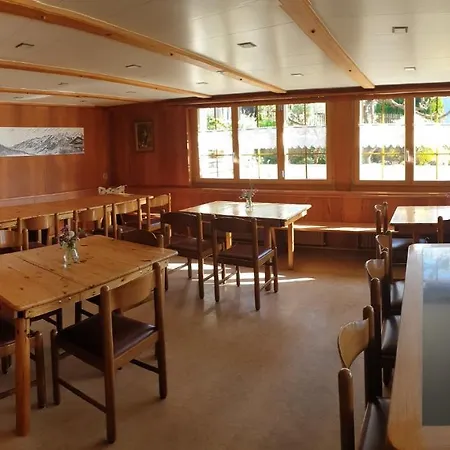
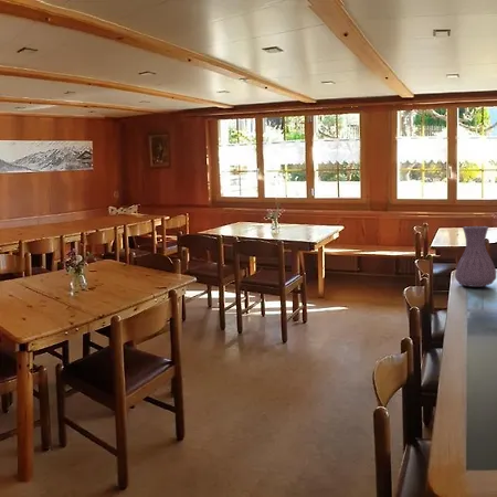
+ vase (475, 256)
